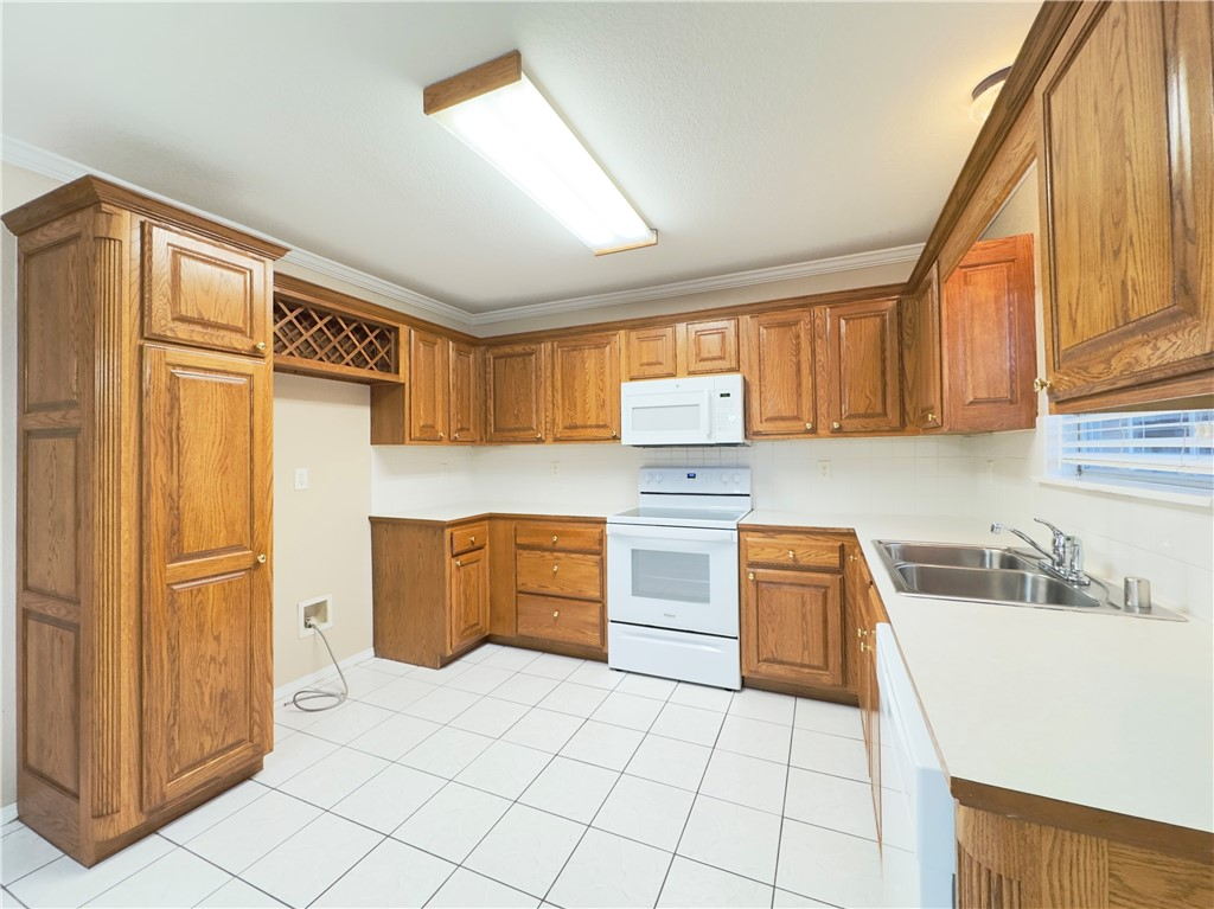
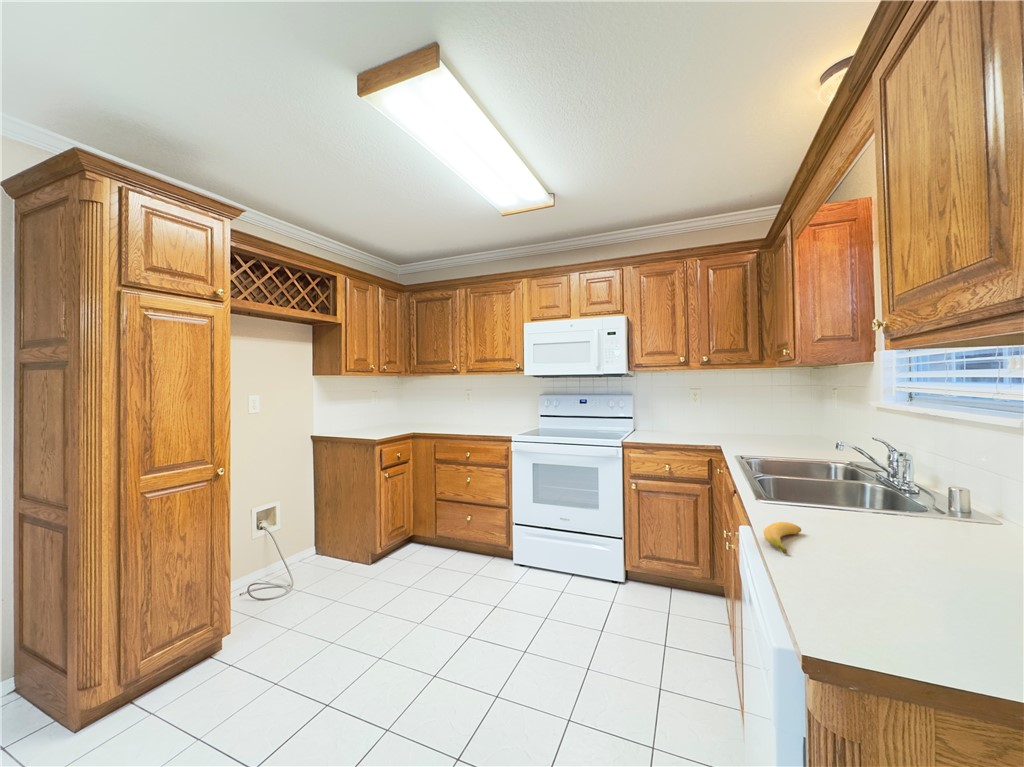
+ banana (784, 533)
